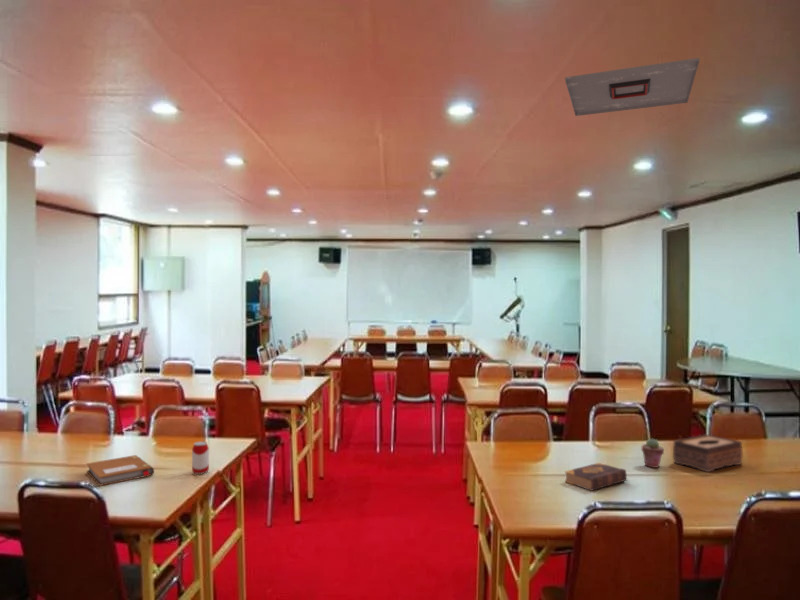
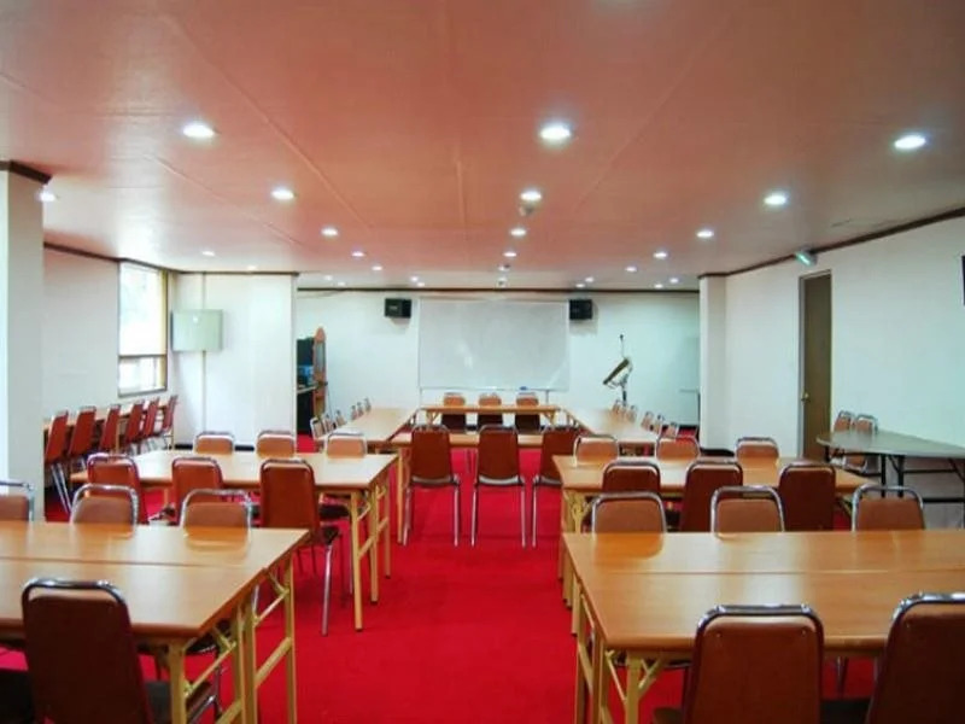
- potted succulent (652, 452)
- book (598, 475)
- ceiling vent (629, 89)
- tissue box (707, 452)
- beverage can (200, 457)
- notebook (120, 469)
